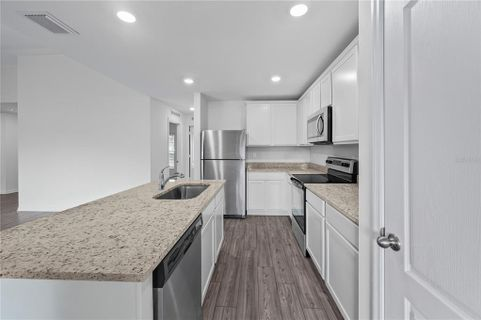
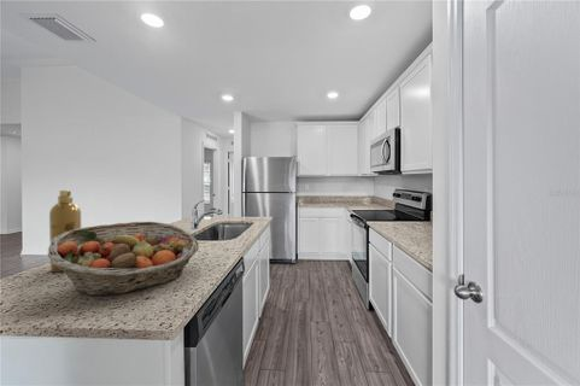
+ spray bottle (64, 229)
+ fruit basket (133, 252)
